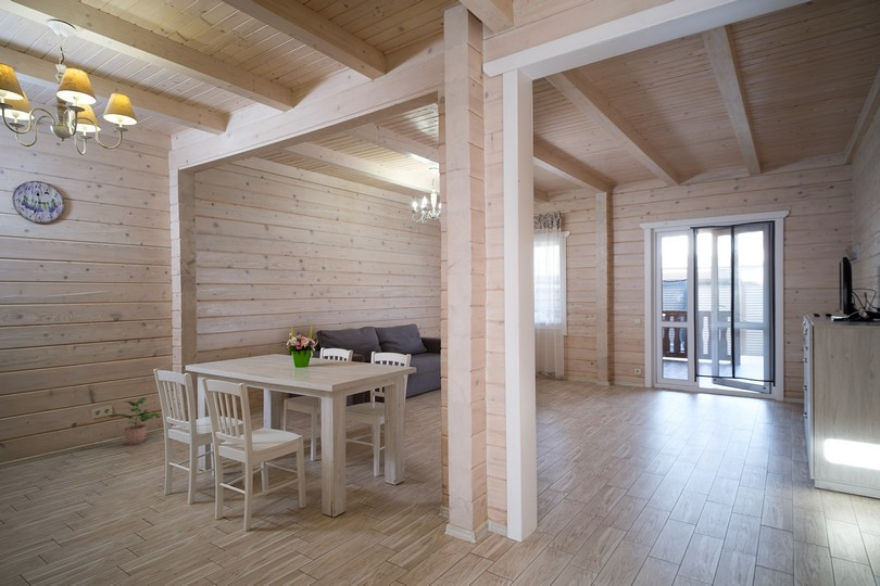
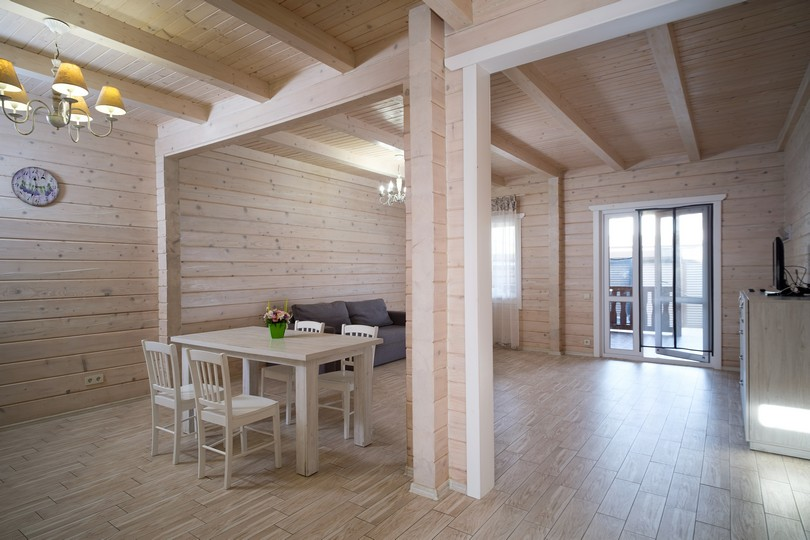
- potted plant (136, 420)
